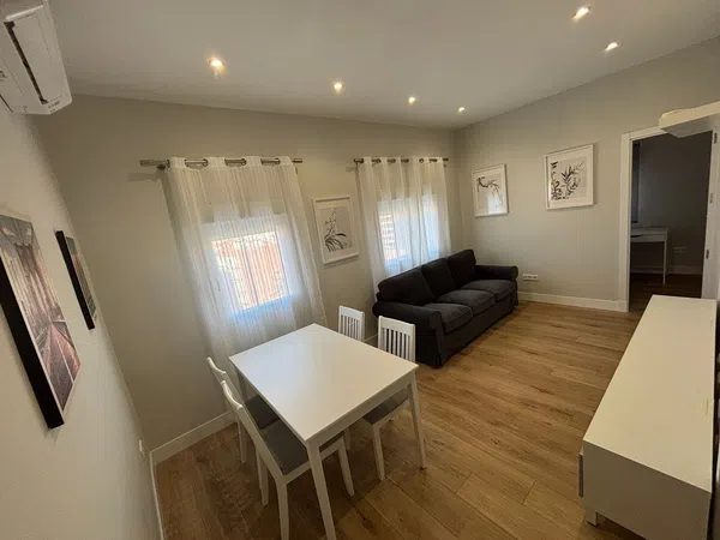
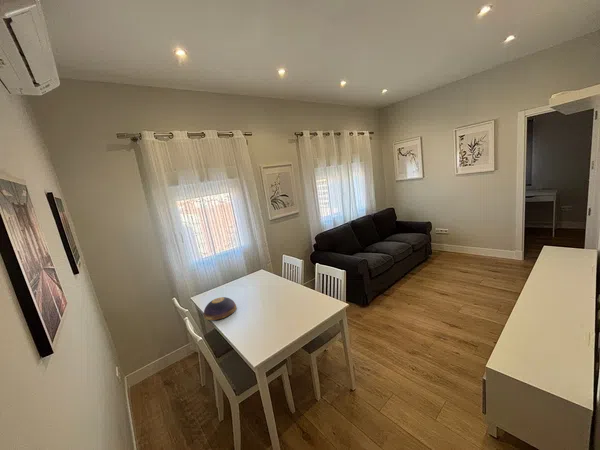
+ decorative bowl (219, 305)
